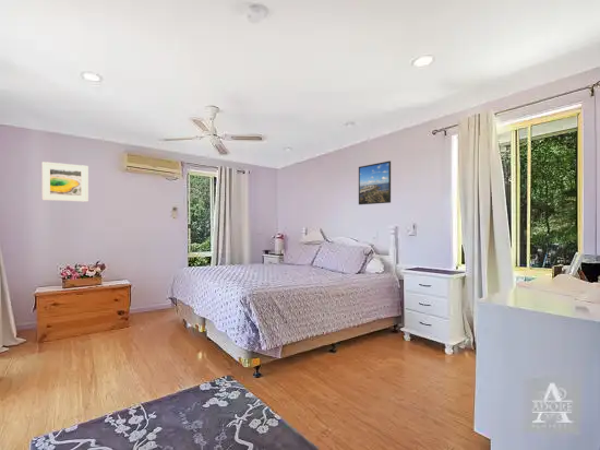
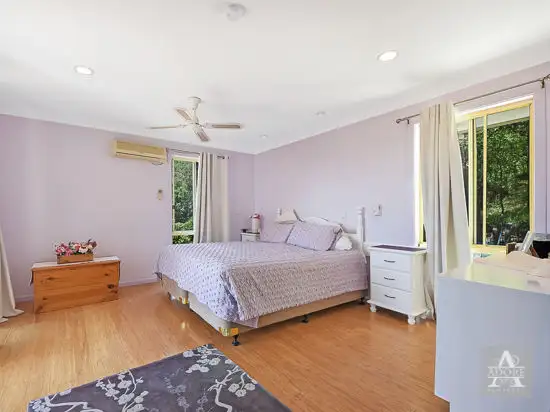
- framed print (373, 183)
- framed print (65, 182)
